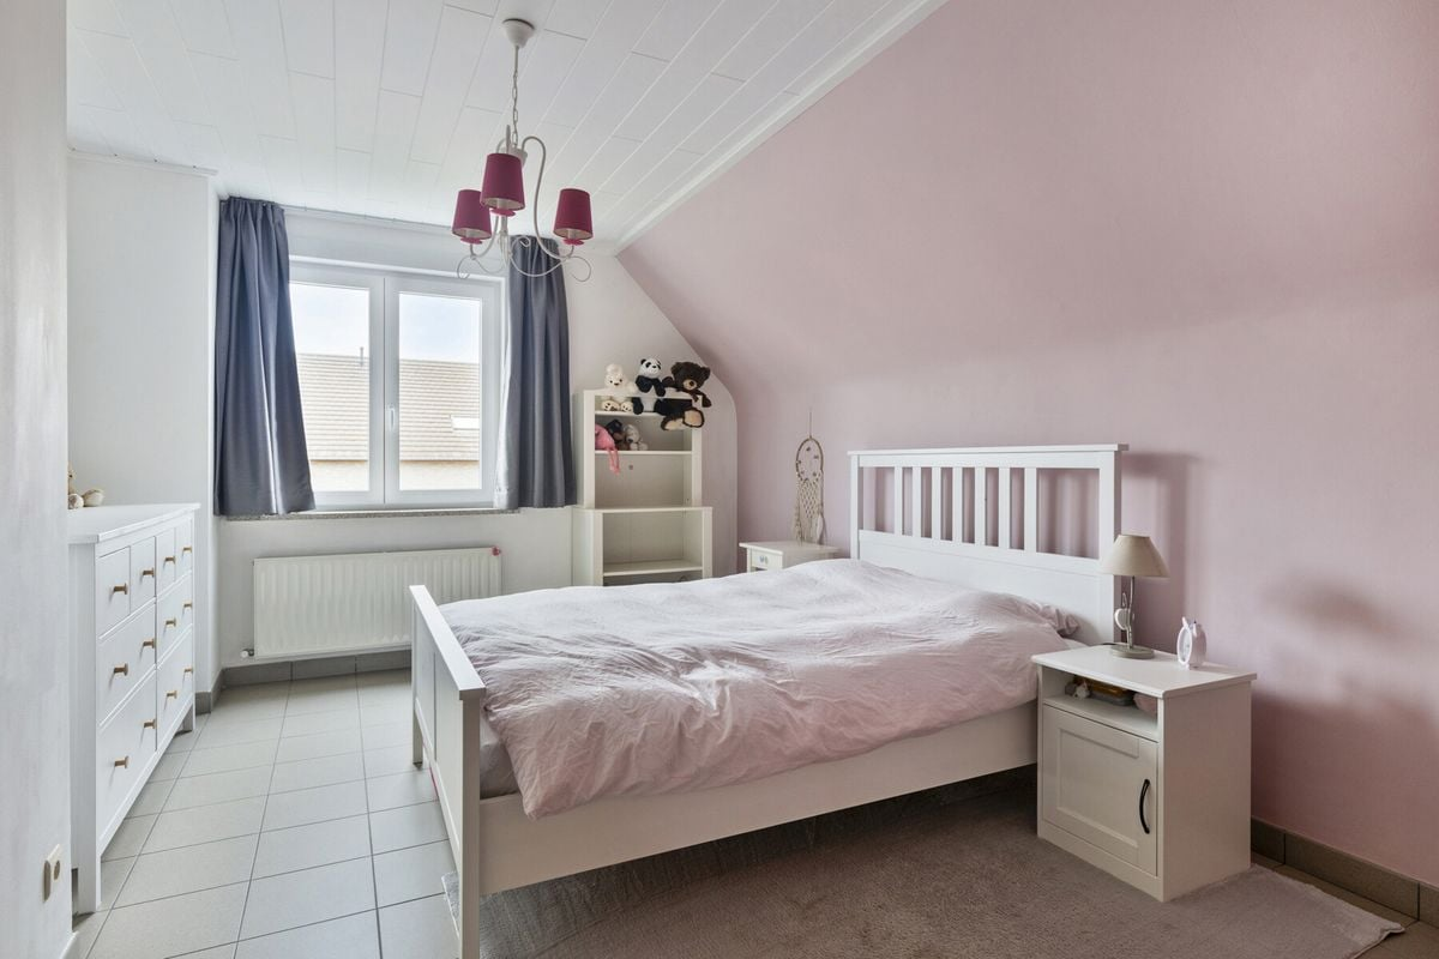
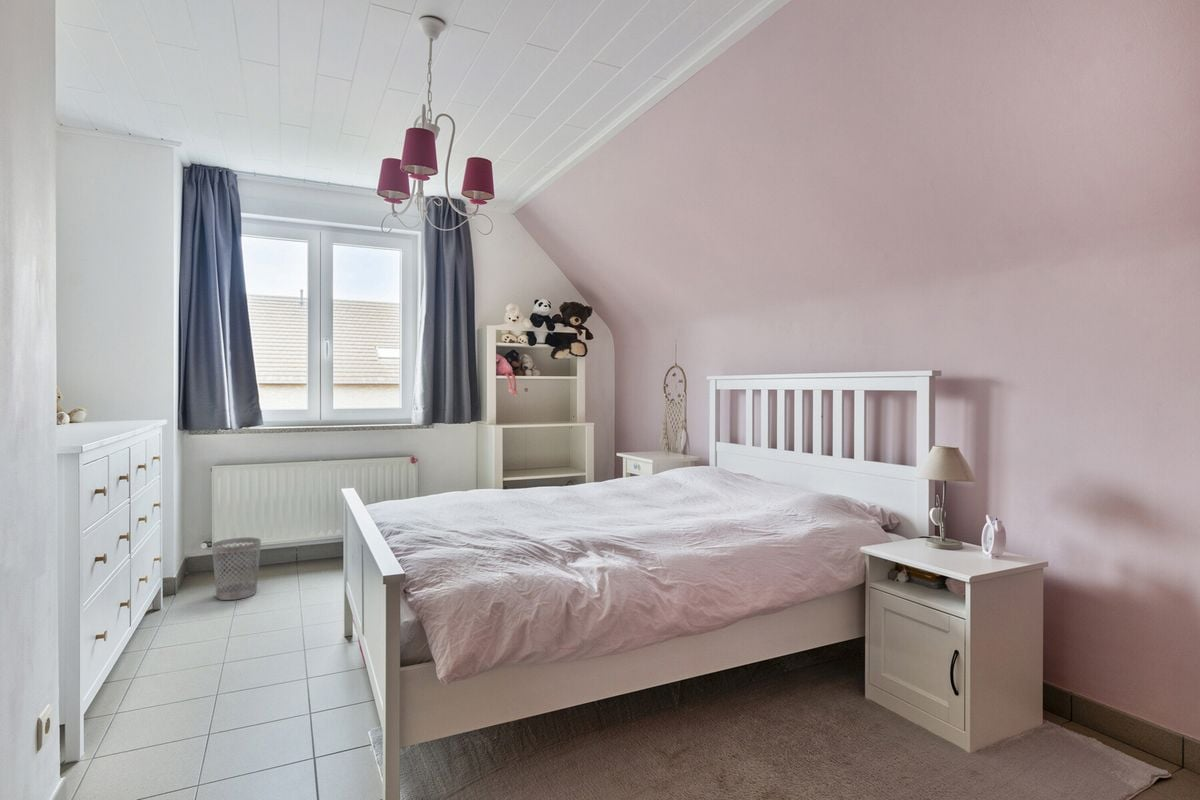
+ wastebasket (237, 568)
